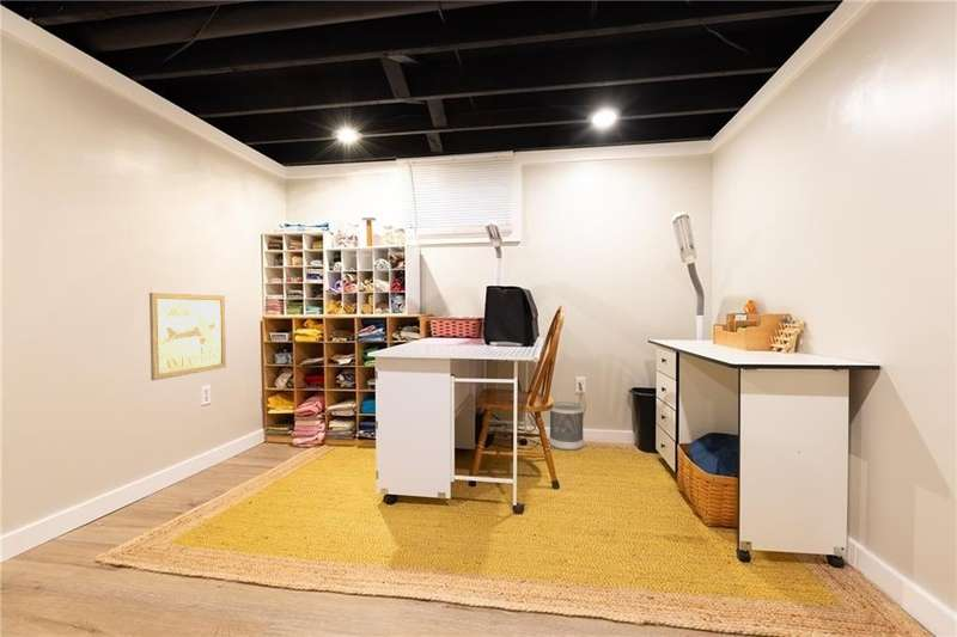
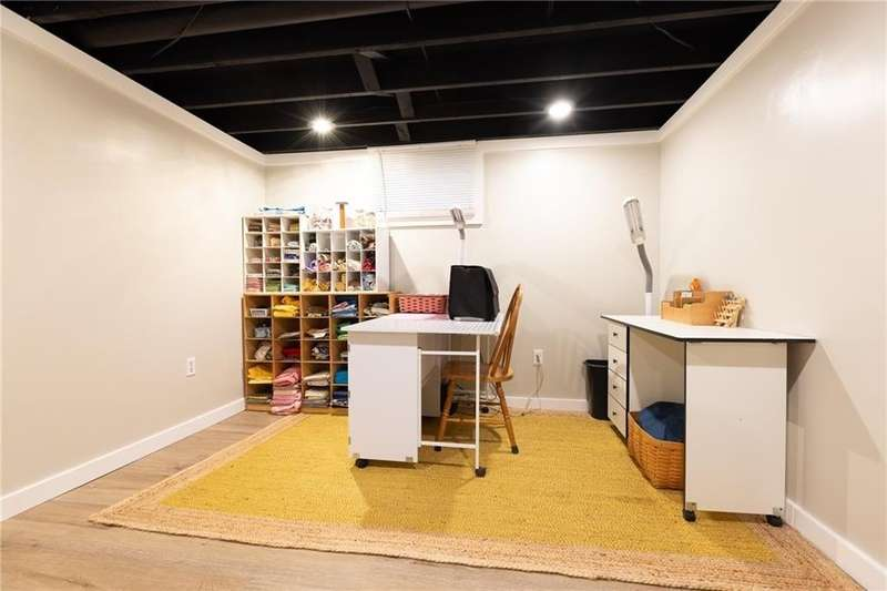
- wall art (191, 333)
- wastebasket (566, 424)
